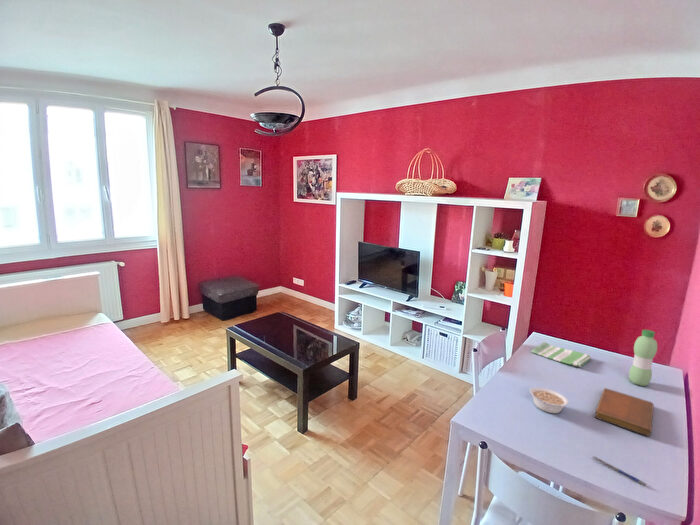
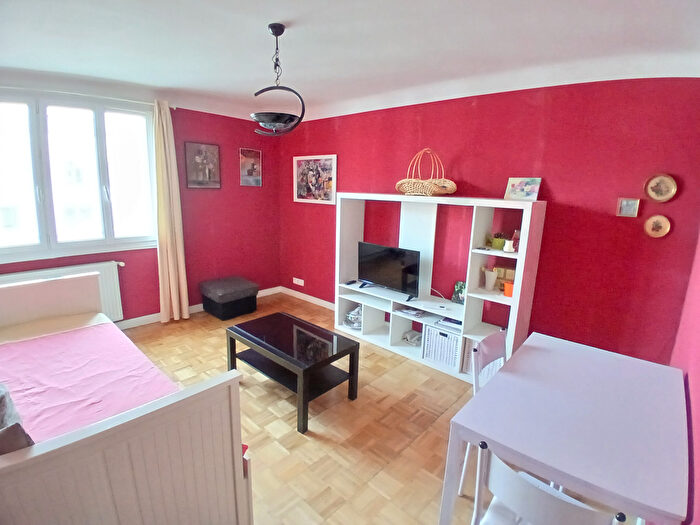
- dish towel (560, 354)
- pen (618, 469)
- water bottle (643, 357)
- notebook (625, 409)
- legume (549, 401)
